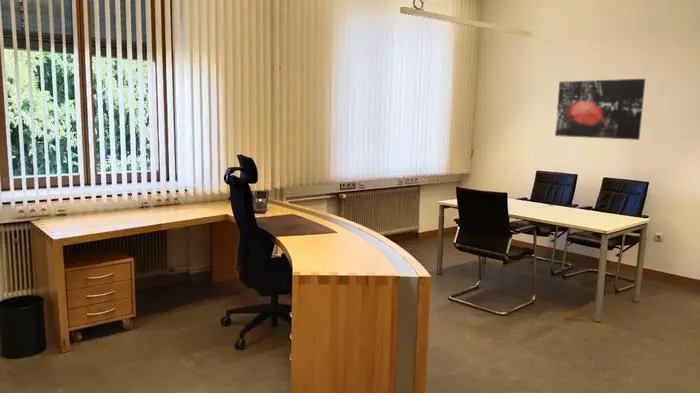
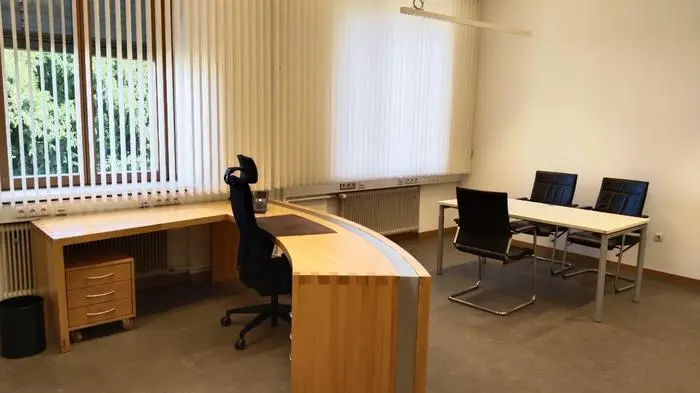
- wall art (597, 109)
